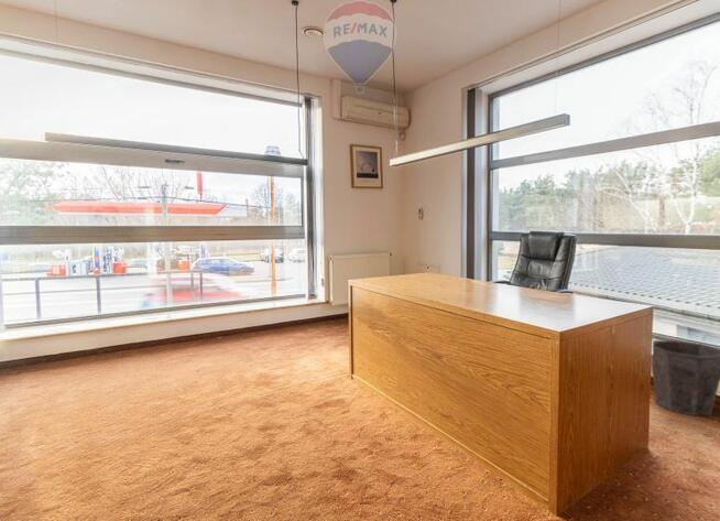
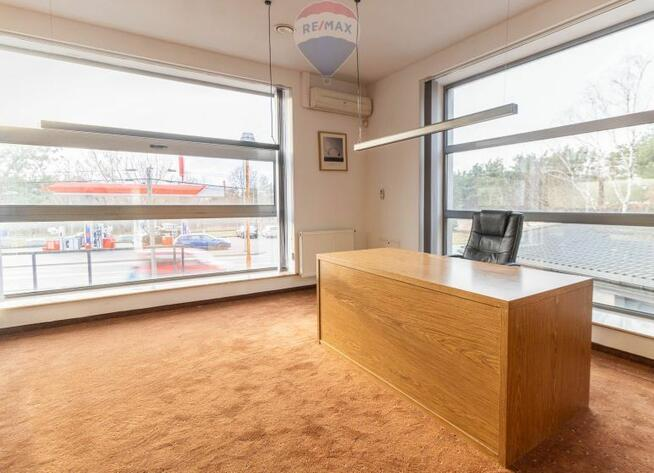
- waste bin (684, 377)
